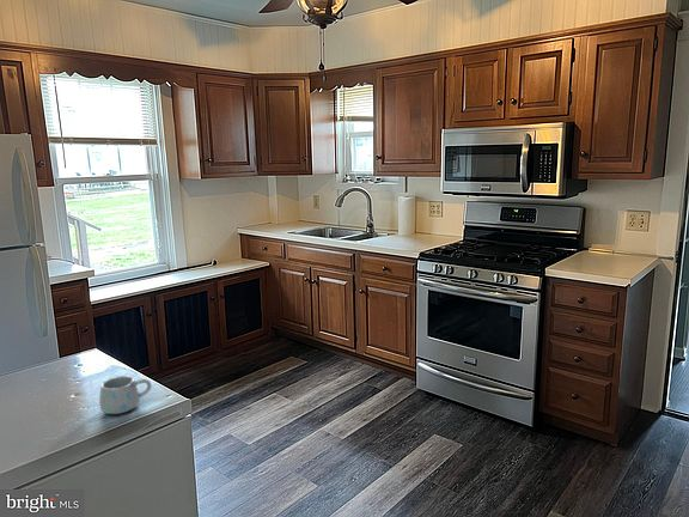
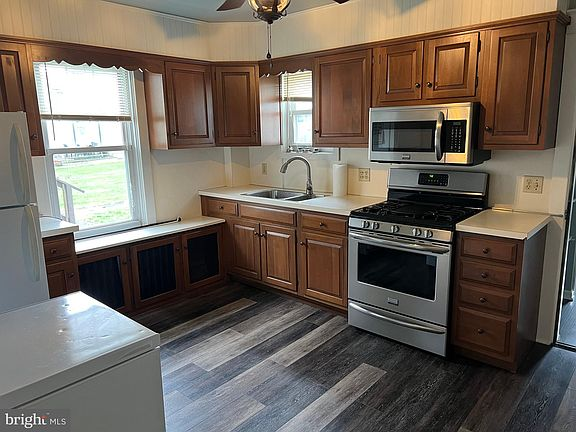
- mug (126, 394)
